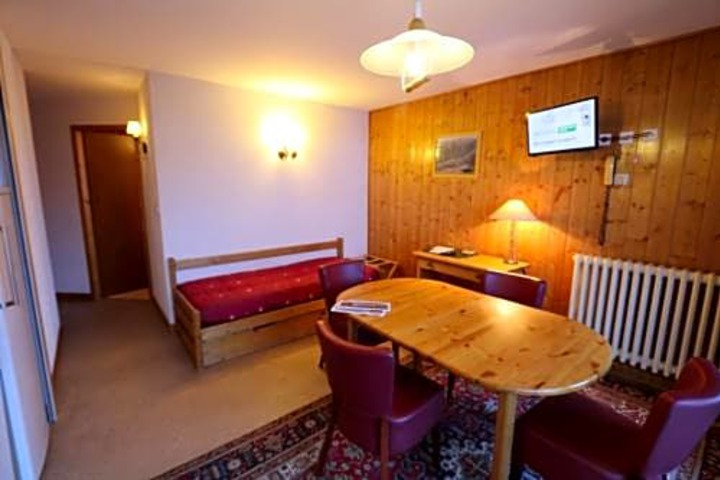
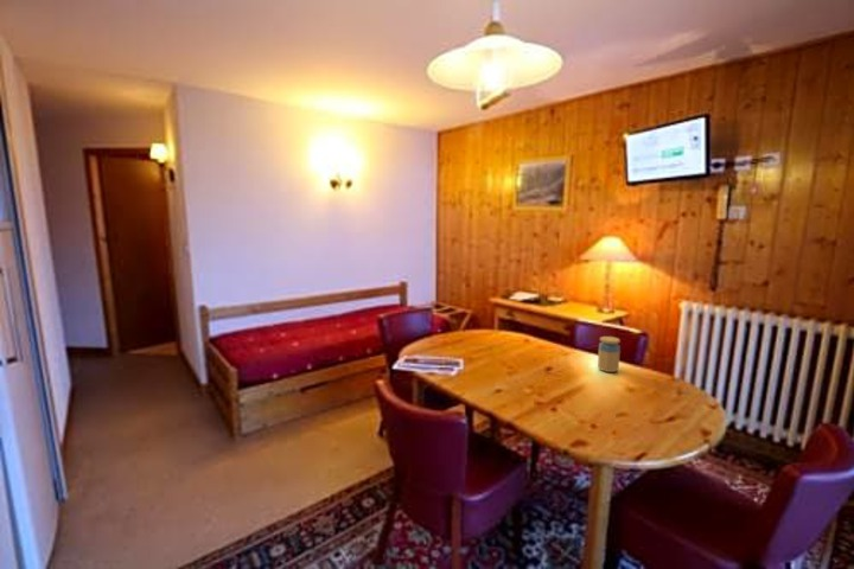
+ jar (608, 353)
